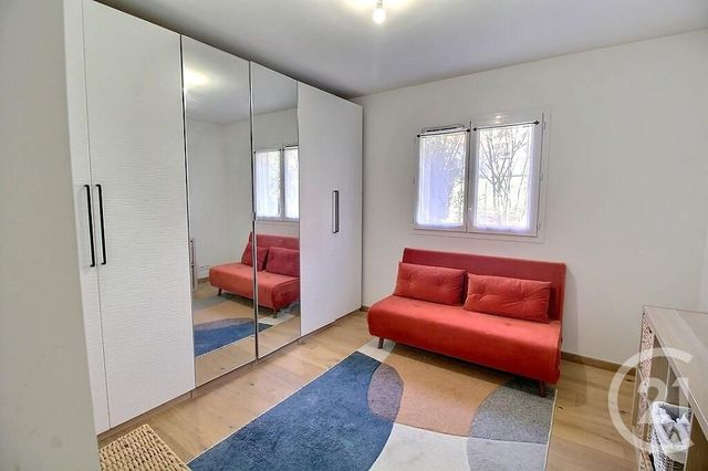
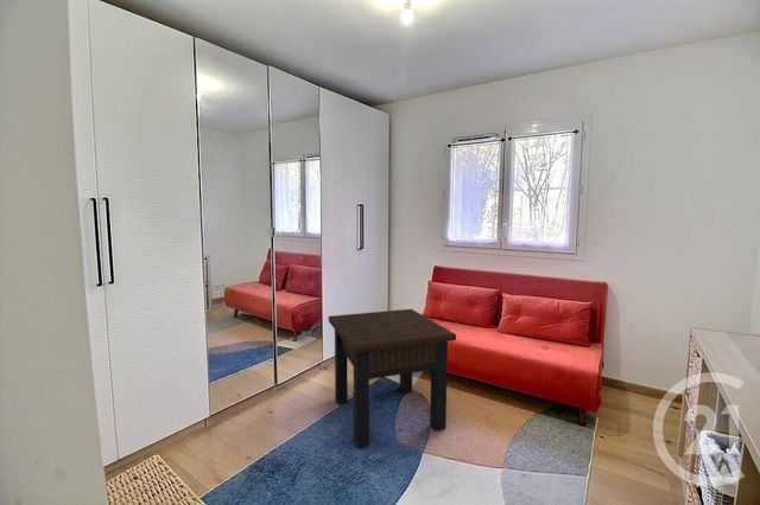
+ side table (386, 369)
